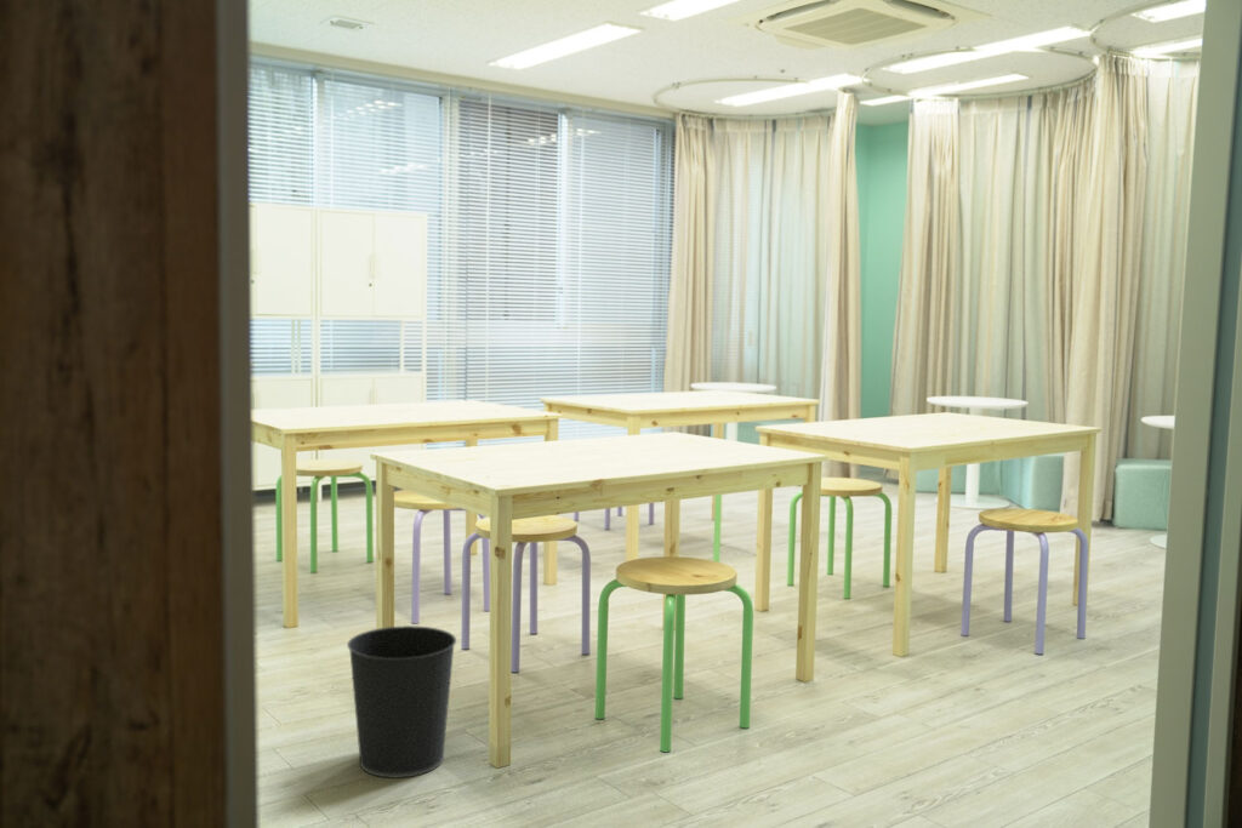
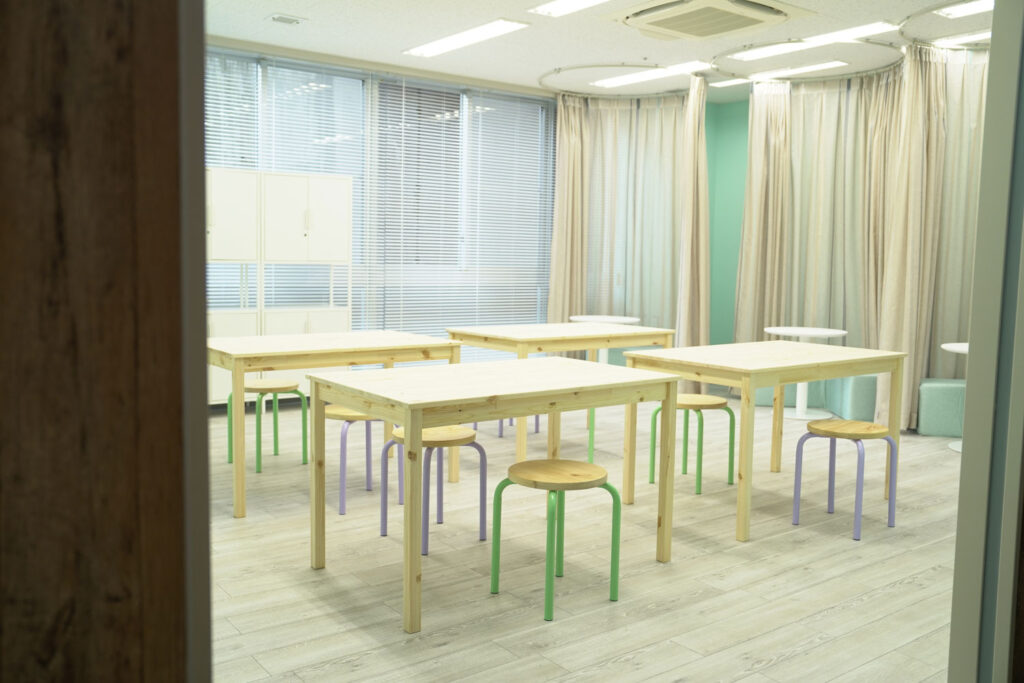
- wastebasket (401, 701)
